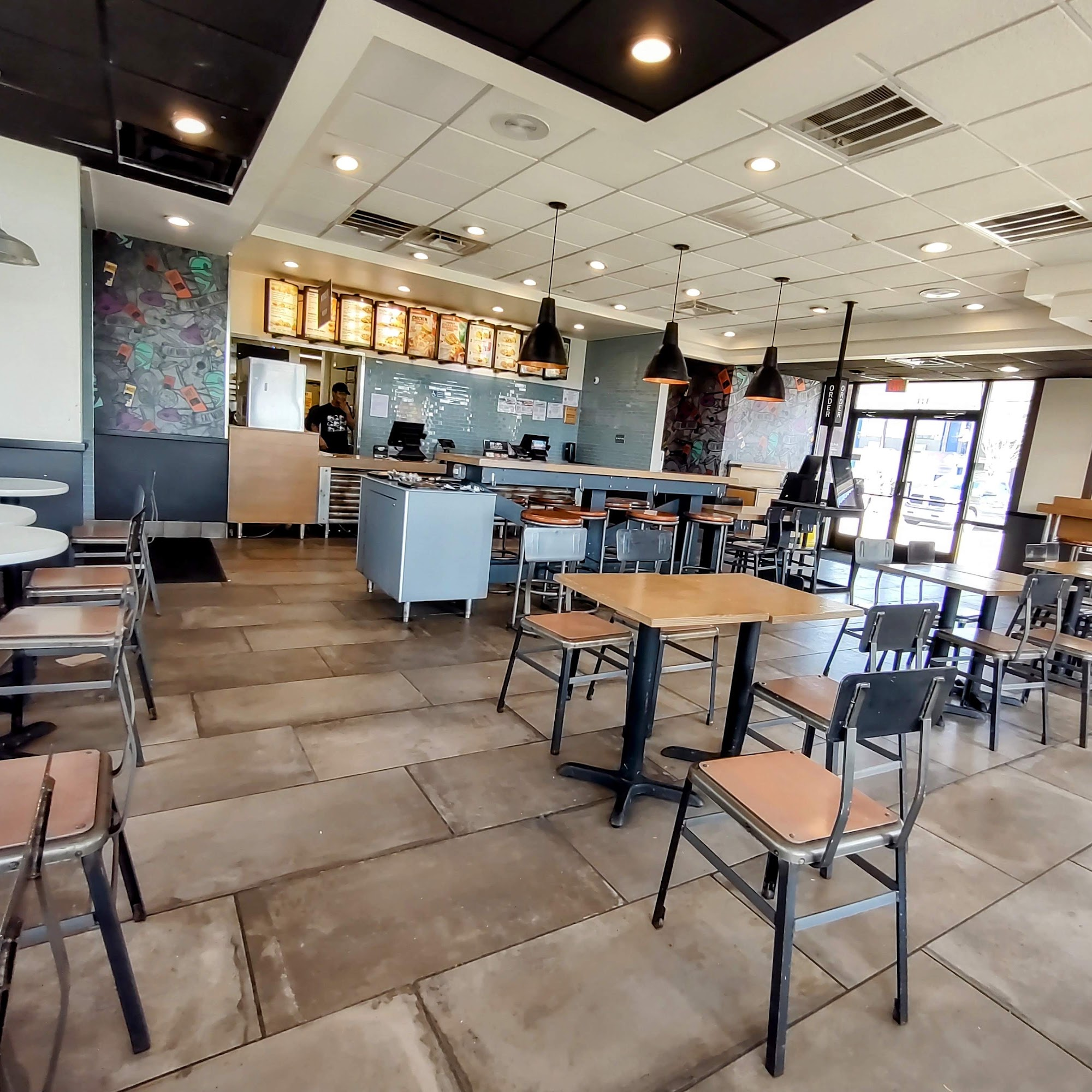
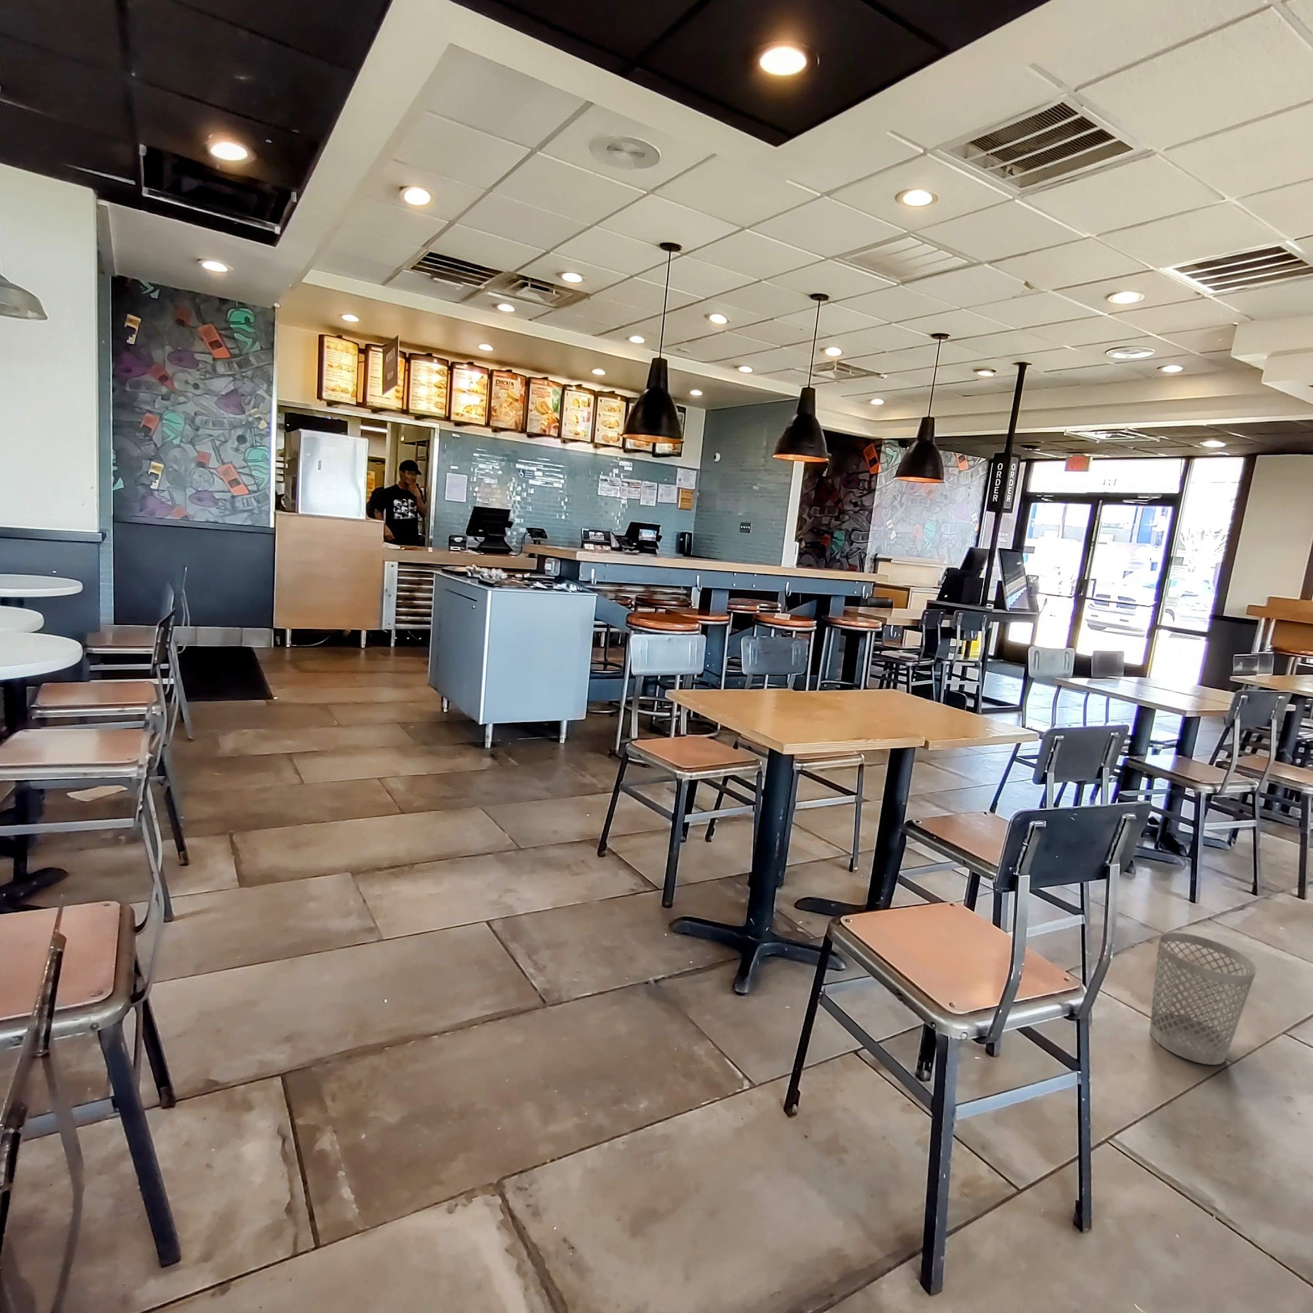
+ wastebasket (1196, 998)
